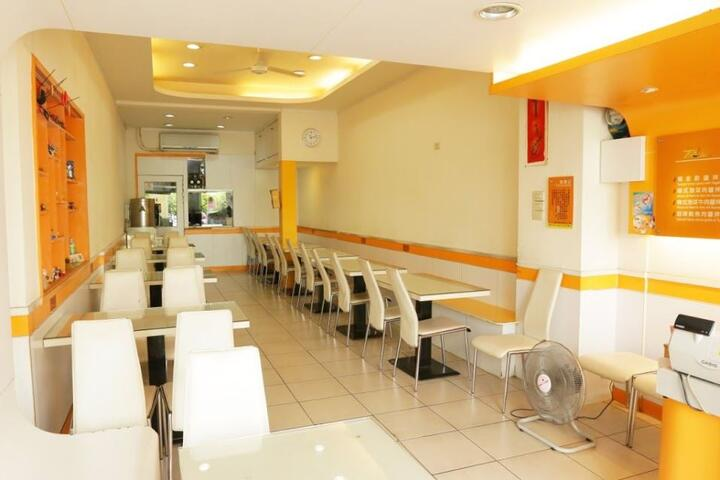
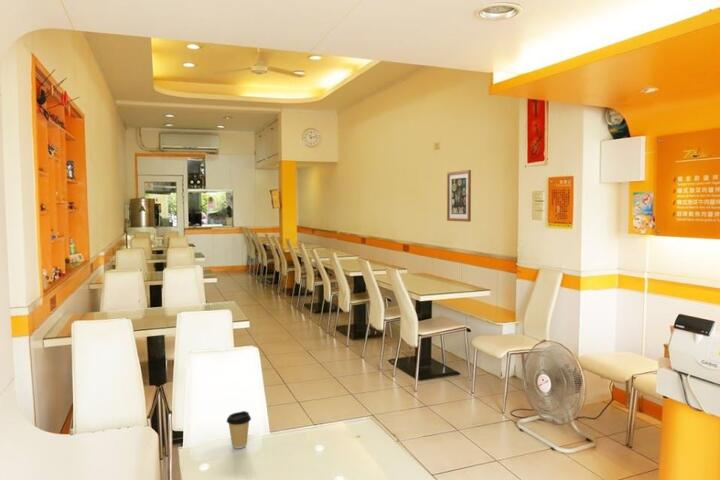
+ coffee cup (239, 430)
+ wall art (458, 196)
